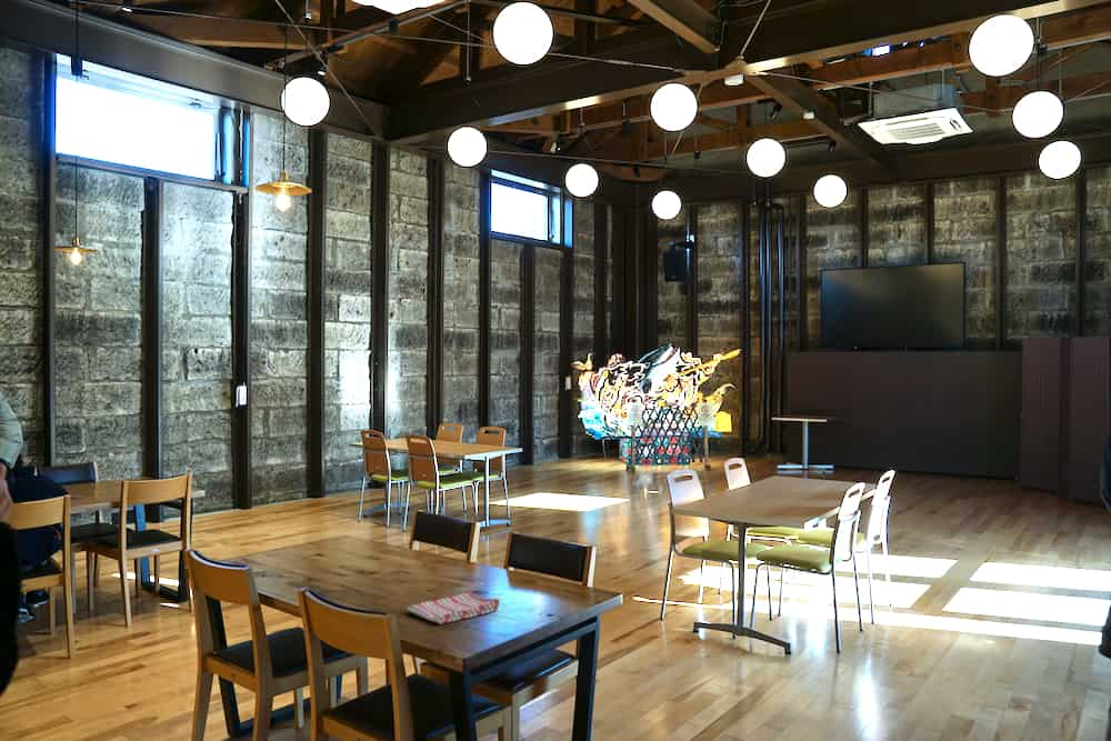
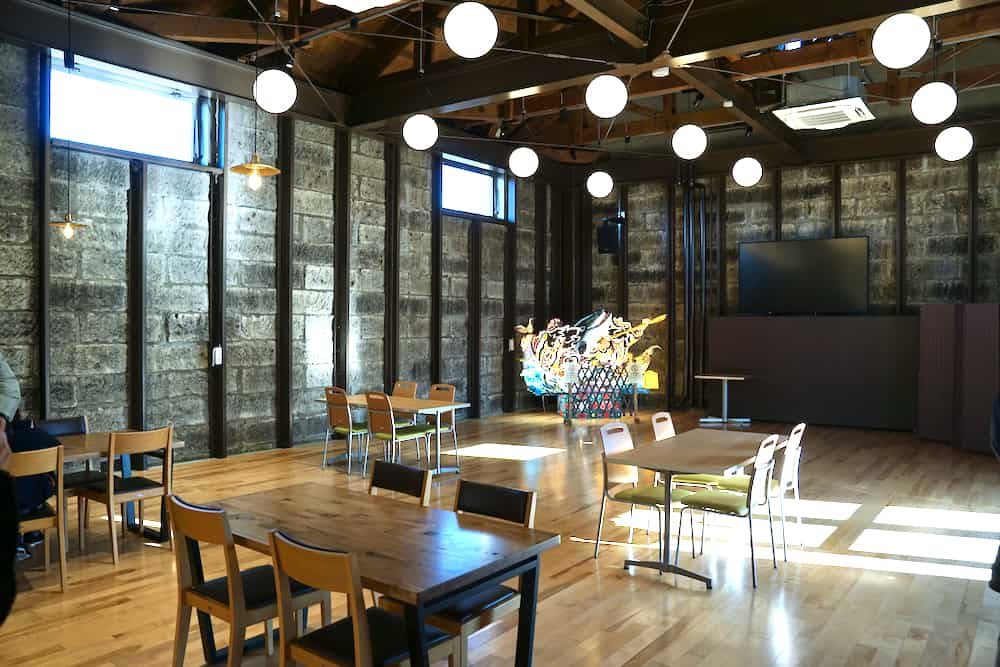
- dish towel (453, 605)
